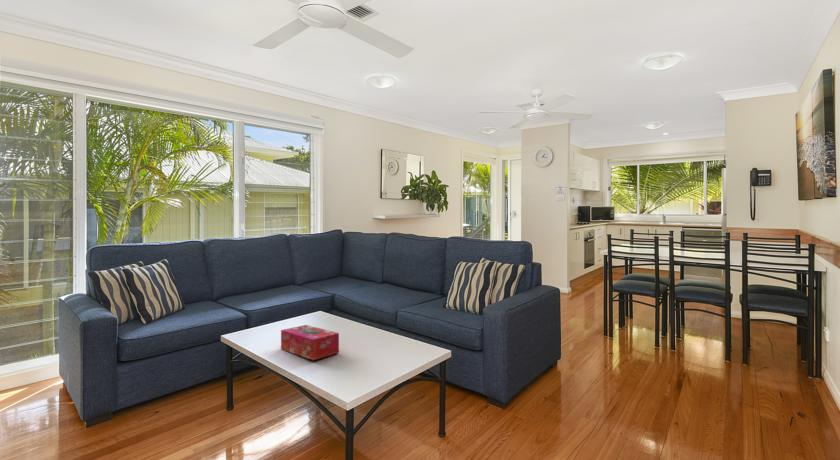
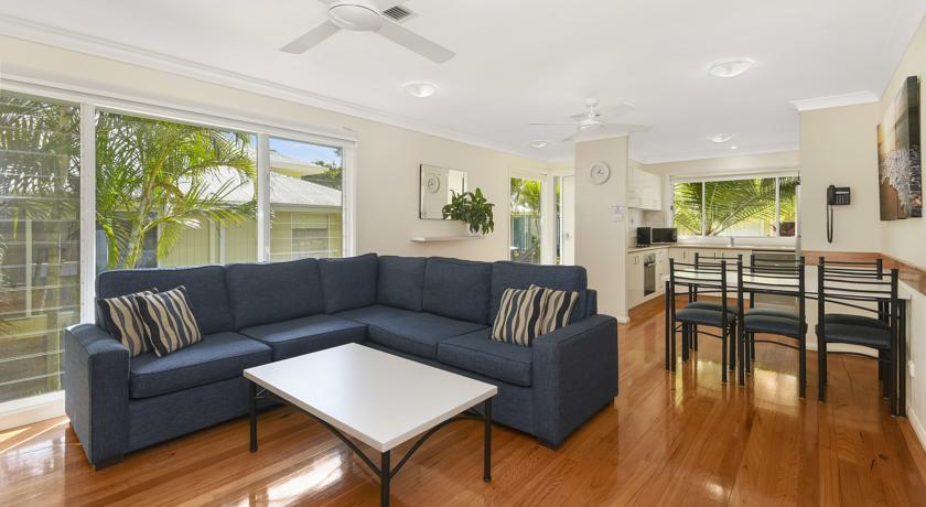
- tissue box (309, 341)
